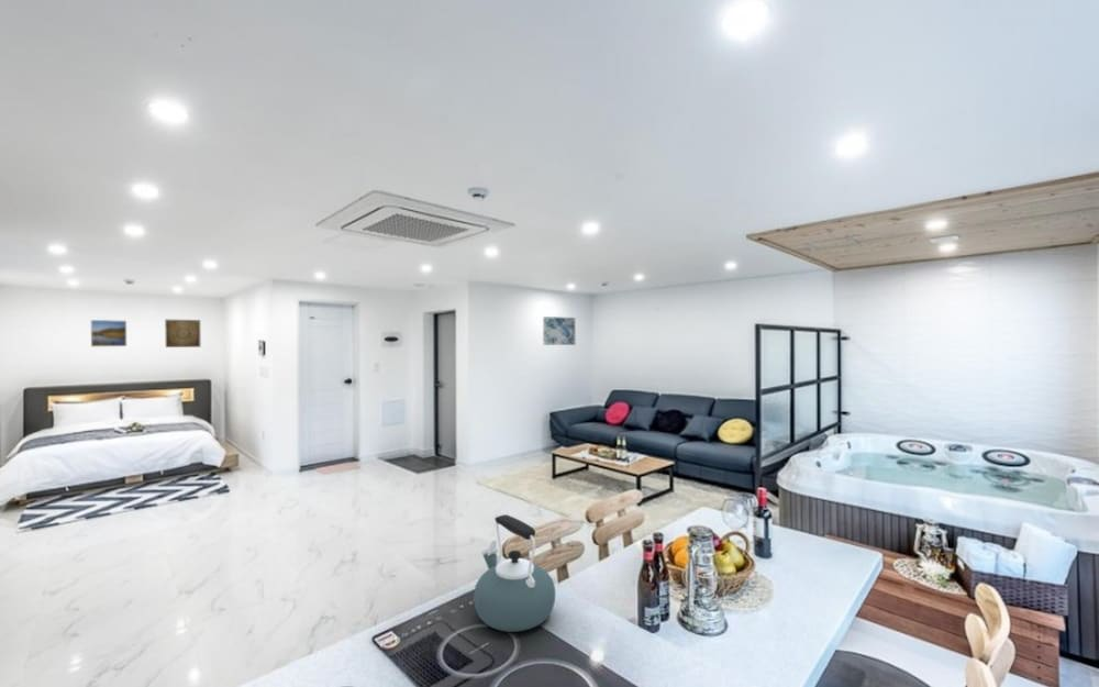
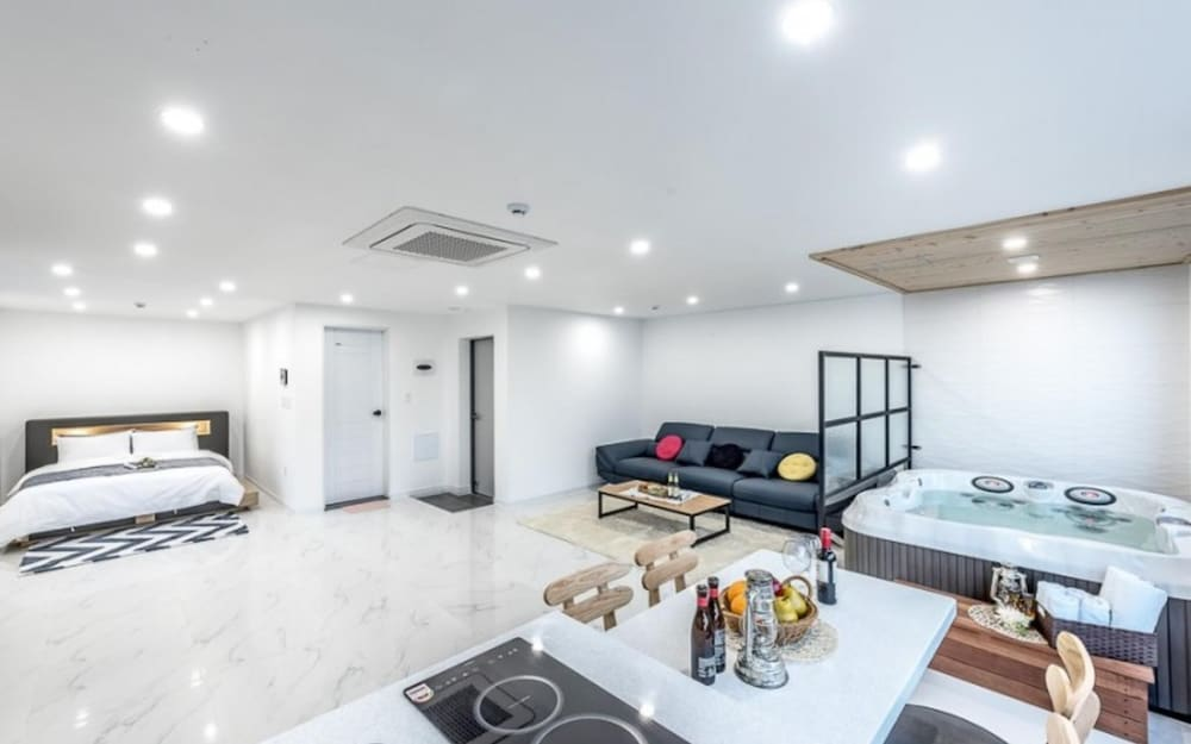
- kettle (510, 564)
- wall art (559, 331)
- wall art (182, 333)
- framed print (109, 333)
